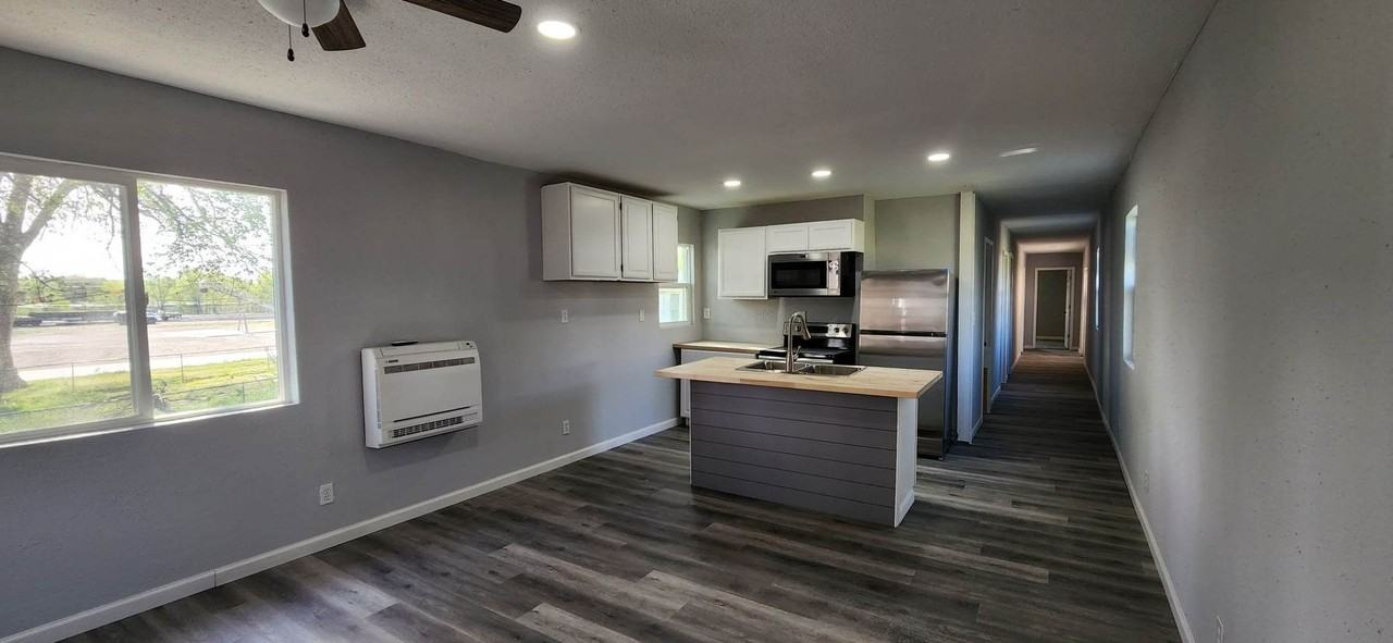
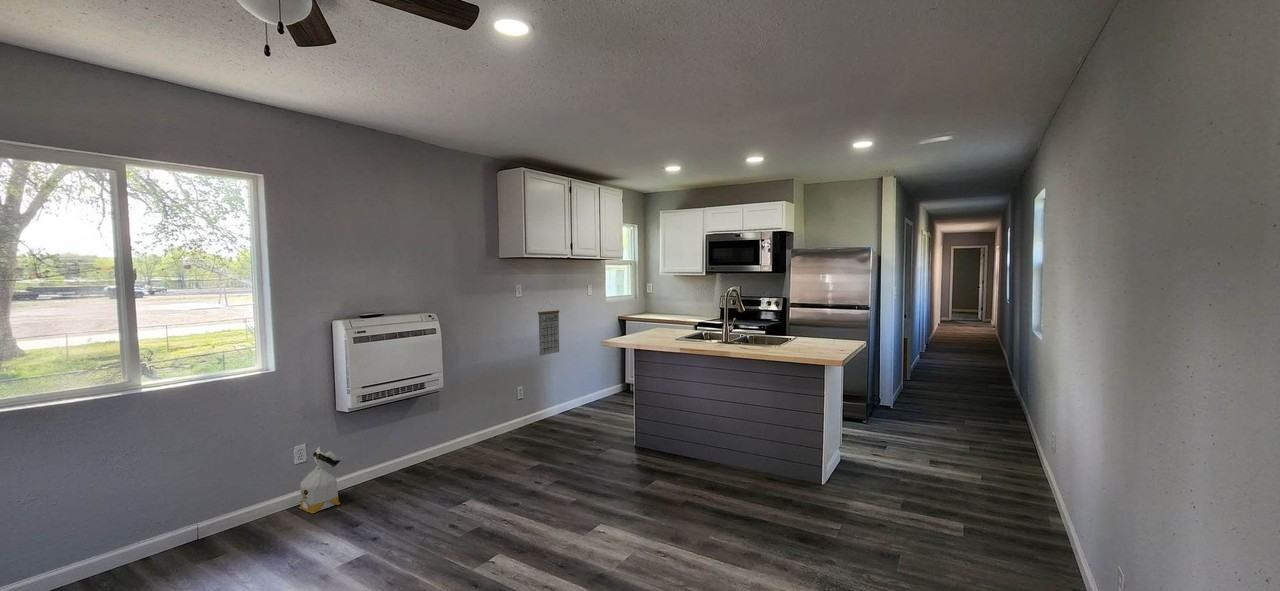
+ calendar (549, 327)
+ bag (319, 476)
